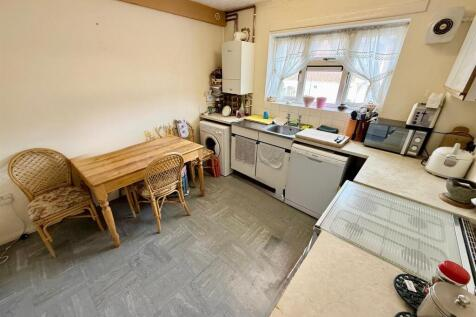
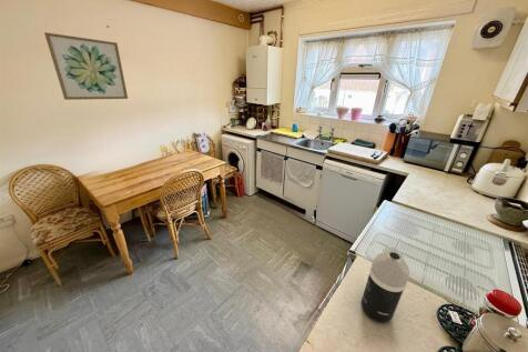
+ wall art (91, 70)
+ spray bottle (385, 283)
